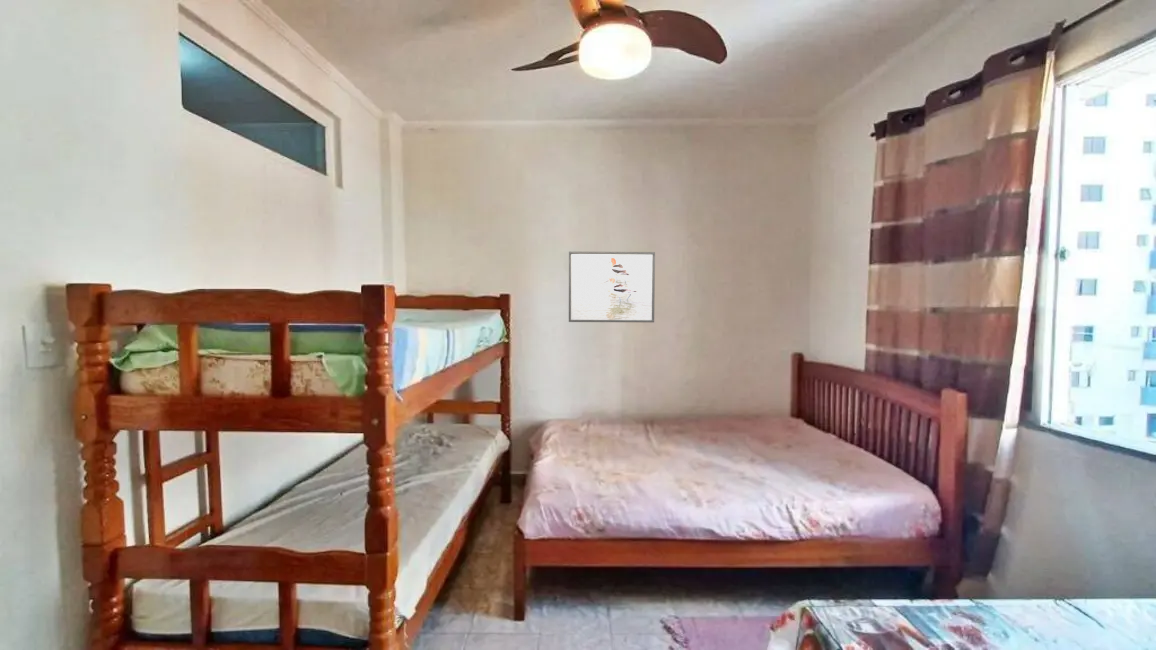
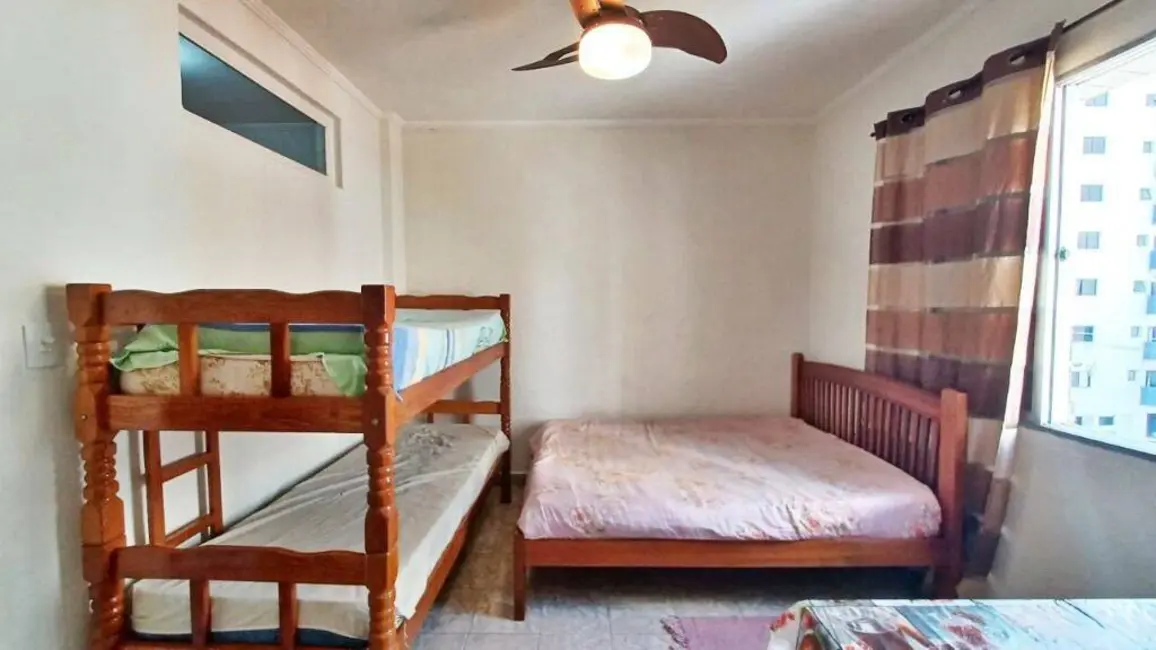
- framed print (611, 287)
